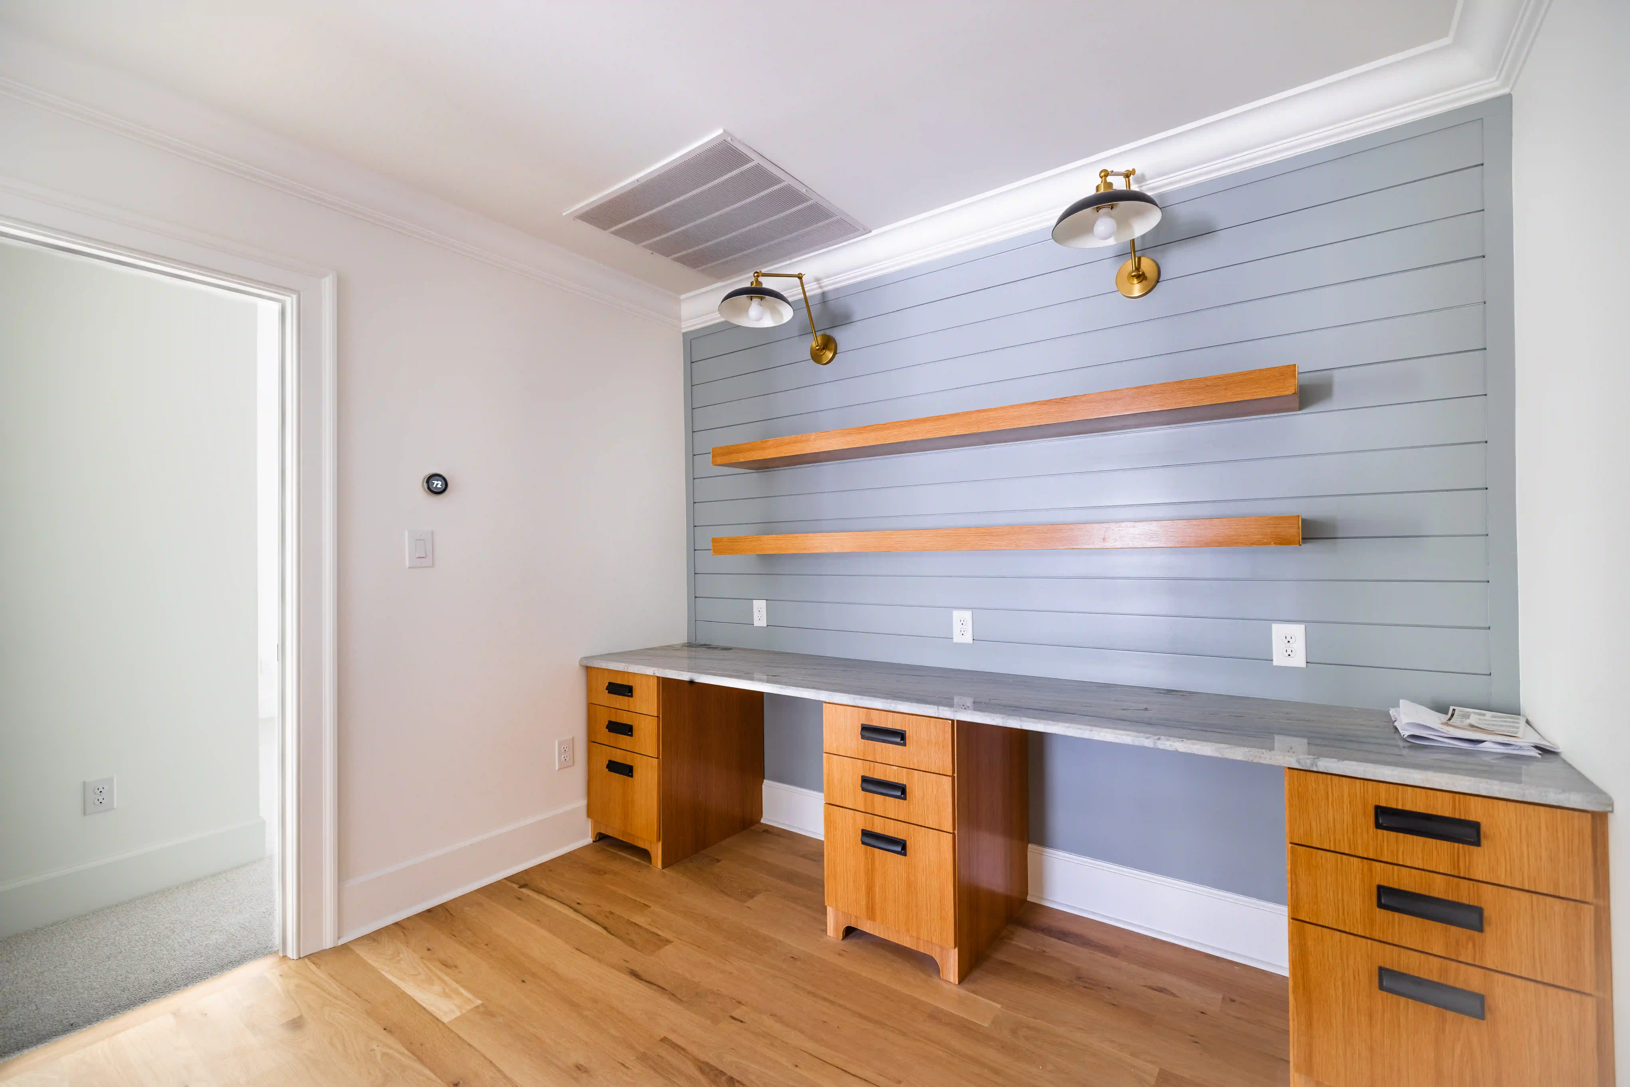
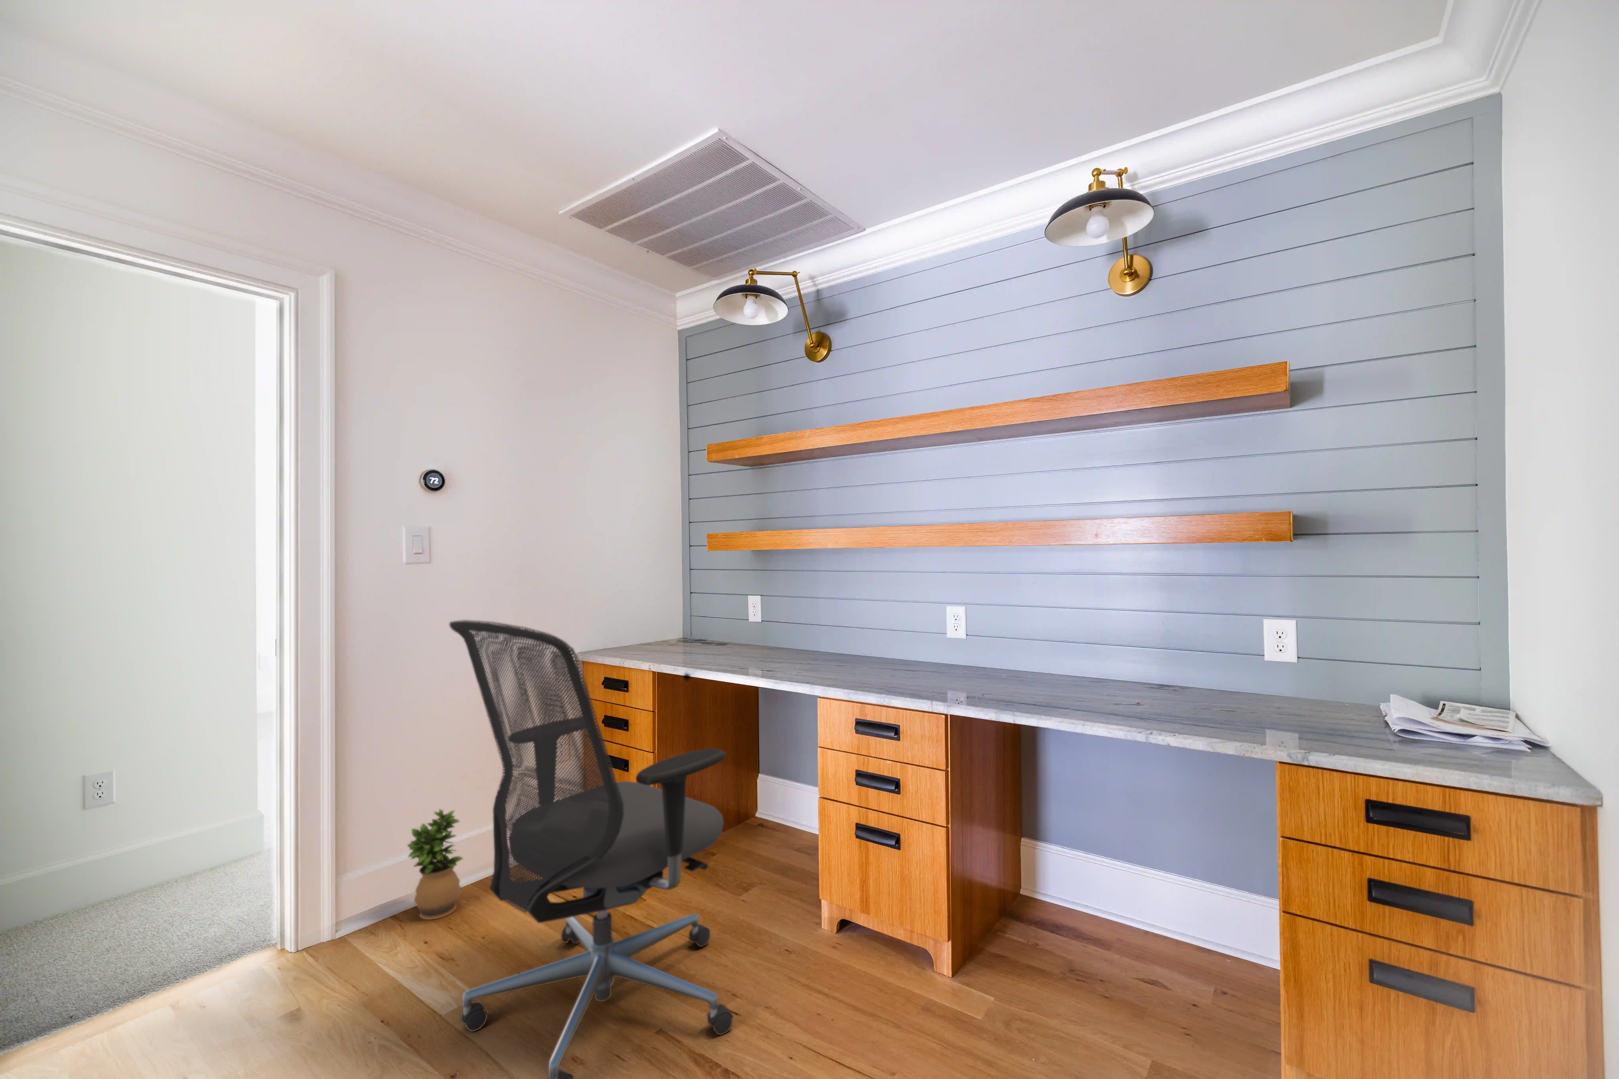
+ office chair (612, 802)
+ potted plant (431, 862)
